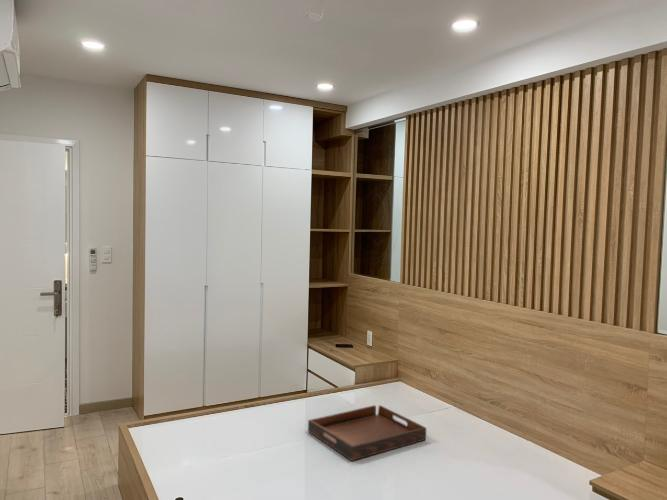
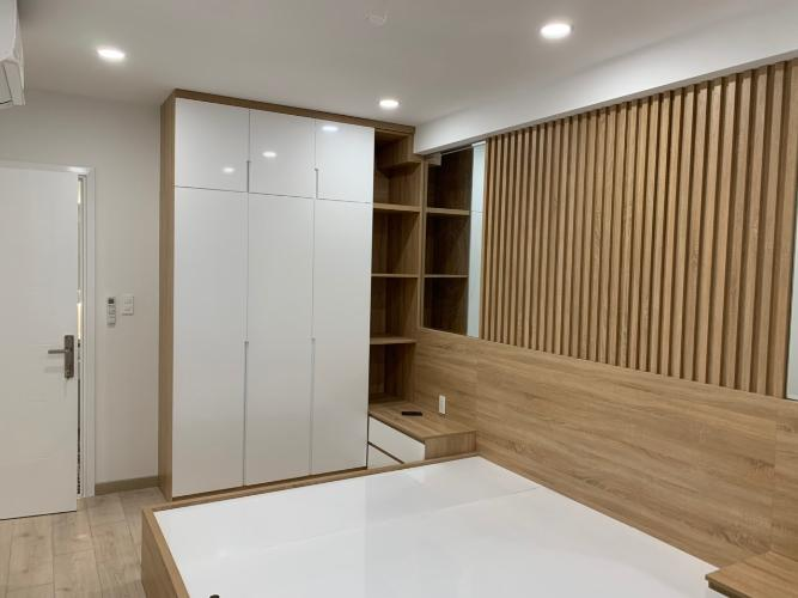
- serving tray (366, 429)
